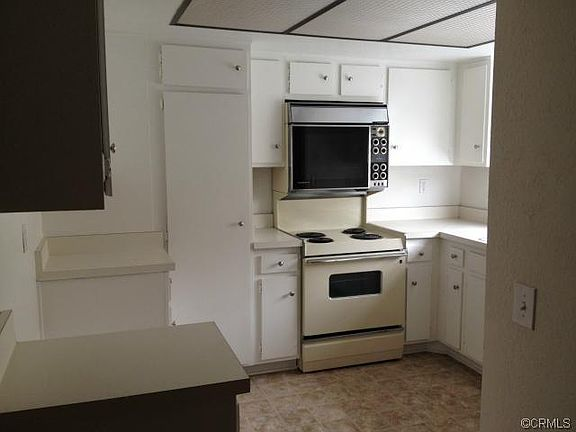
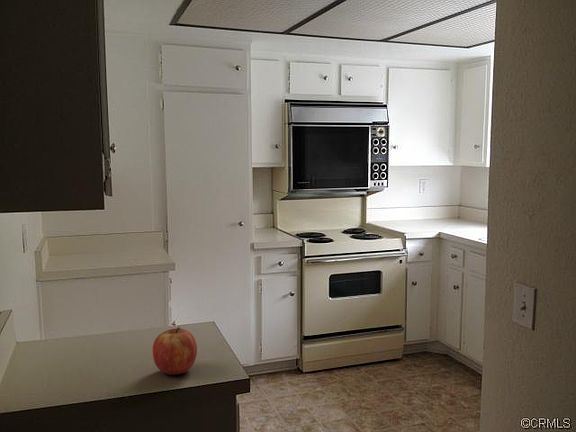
+ apple (174, 348)
